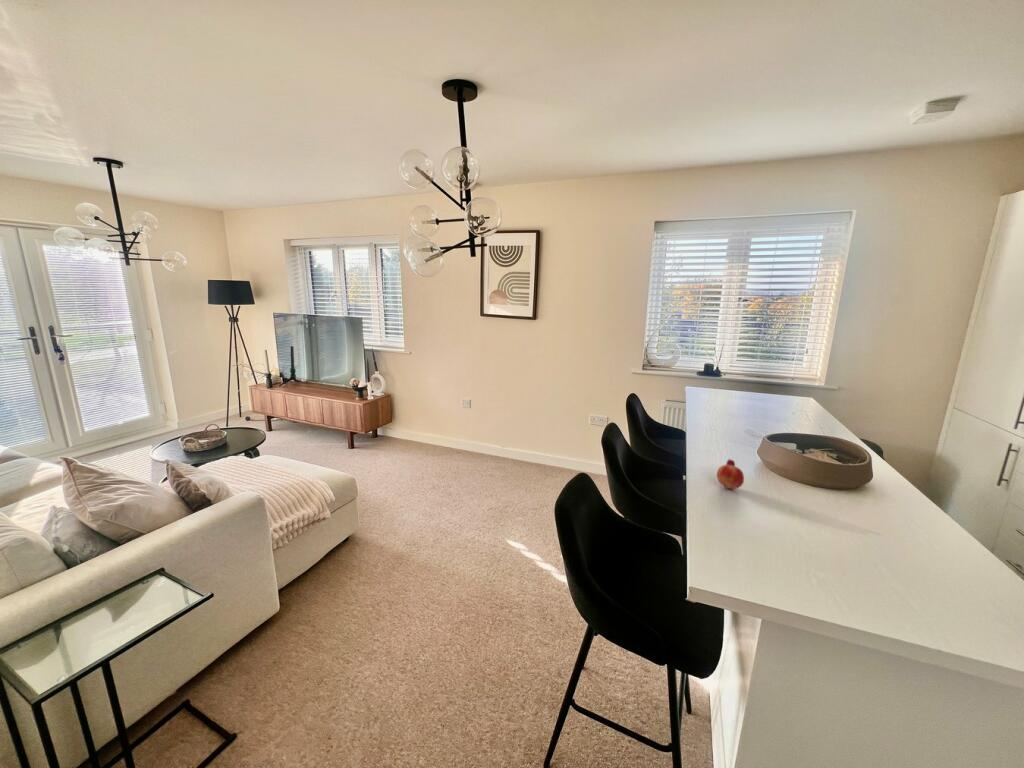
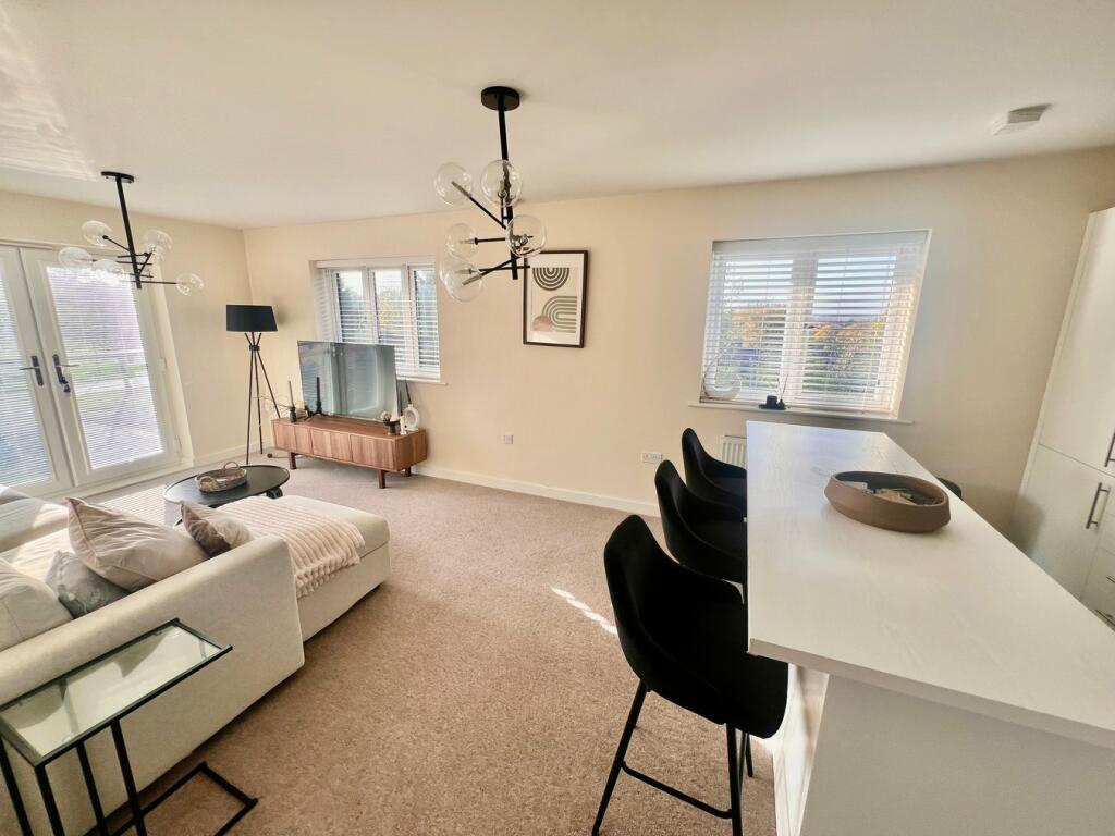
- fruit (730, 474)
